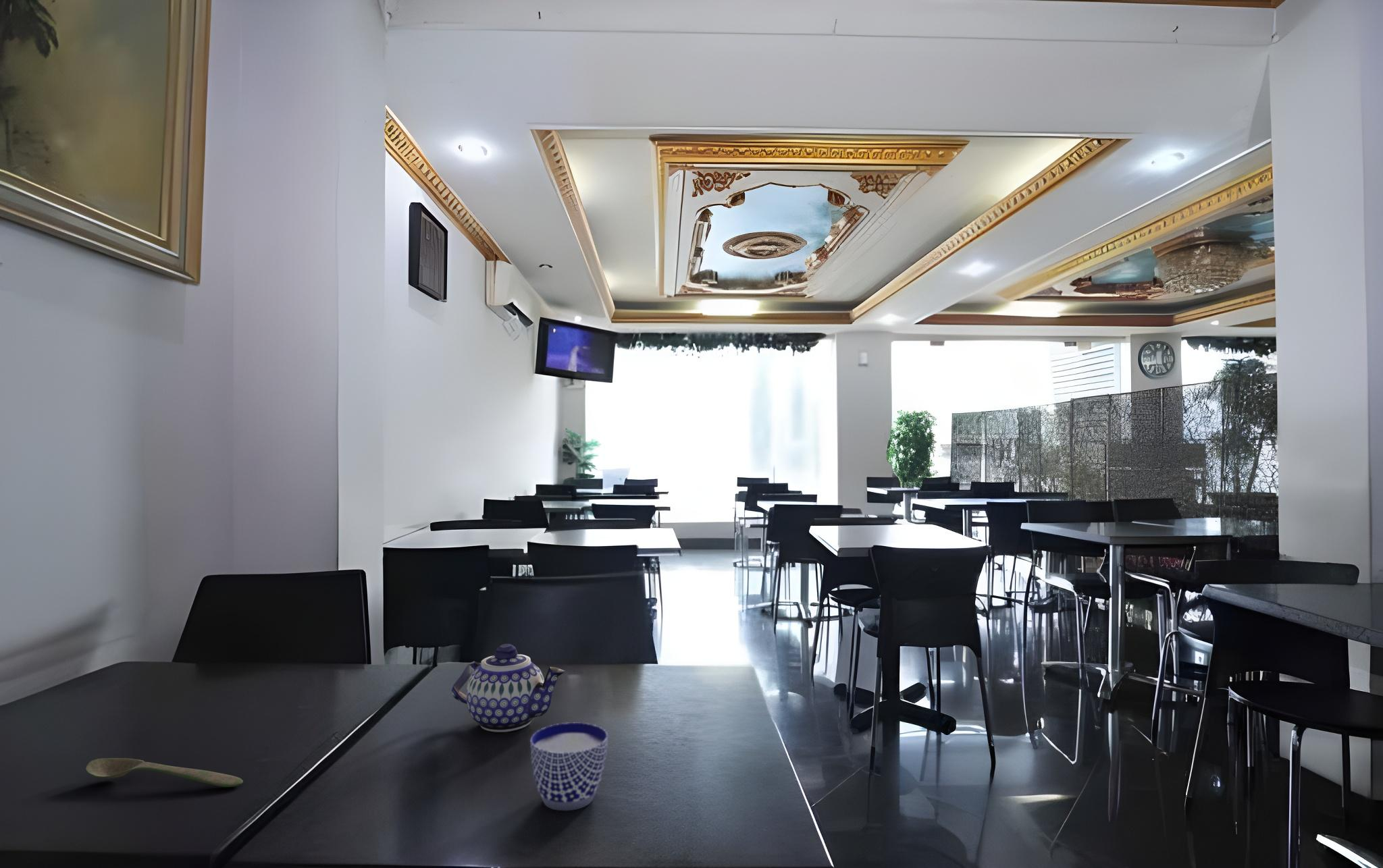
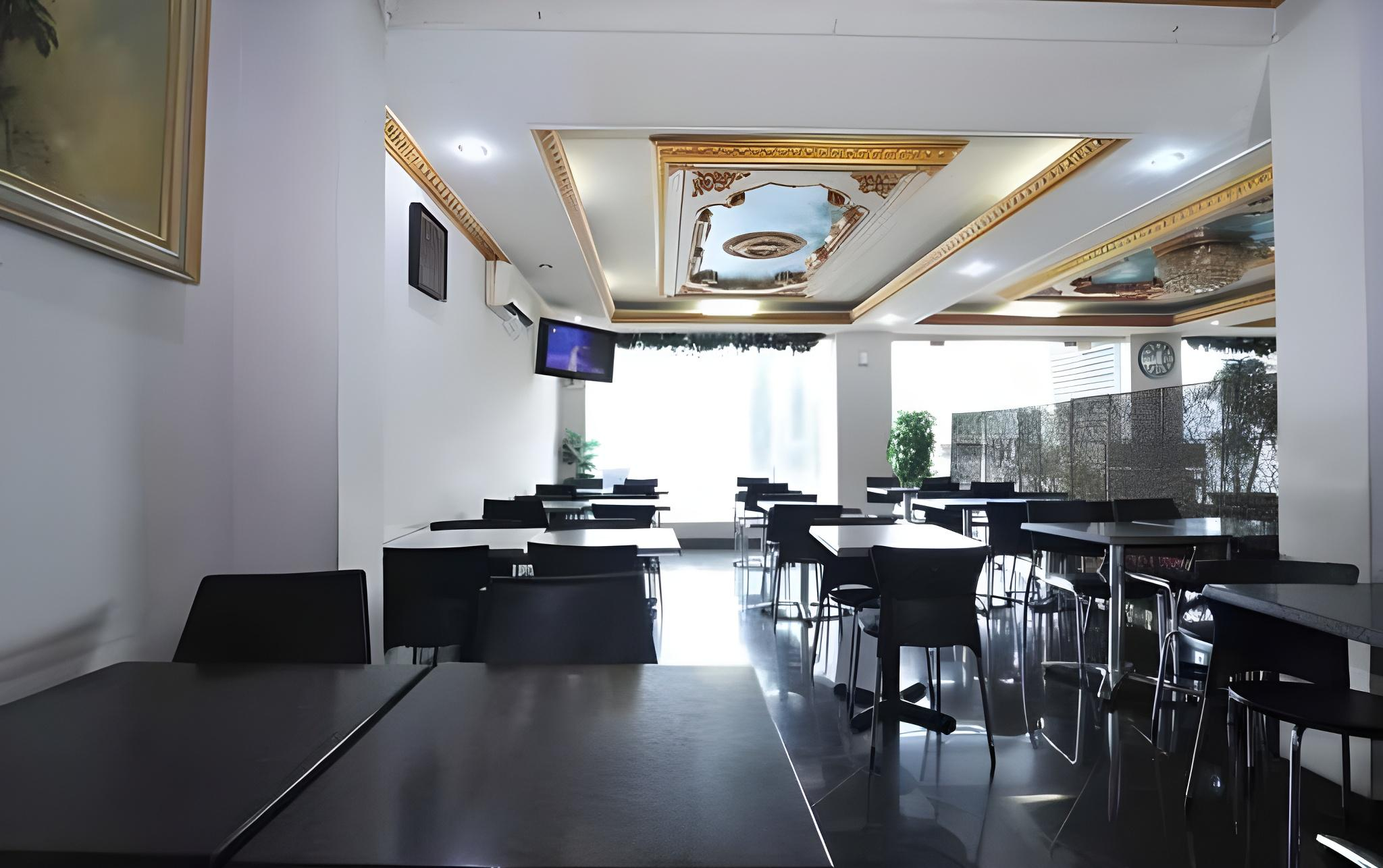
- teapot (507, 684)
- spoon (166, 772)
- cup (572, 762)
